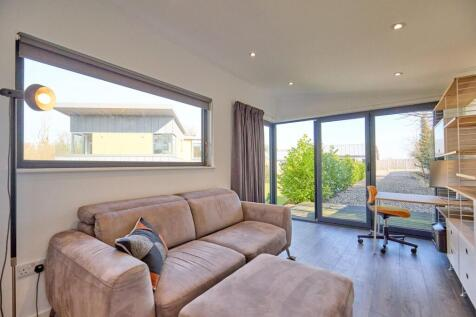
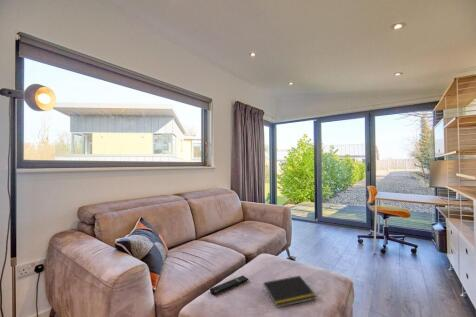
+ remote control (229, 284)
+ notepad (289, 290)
